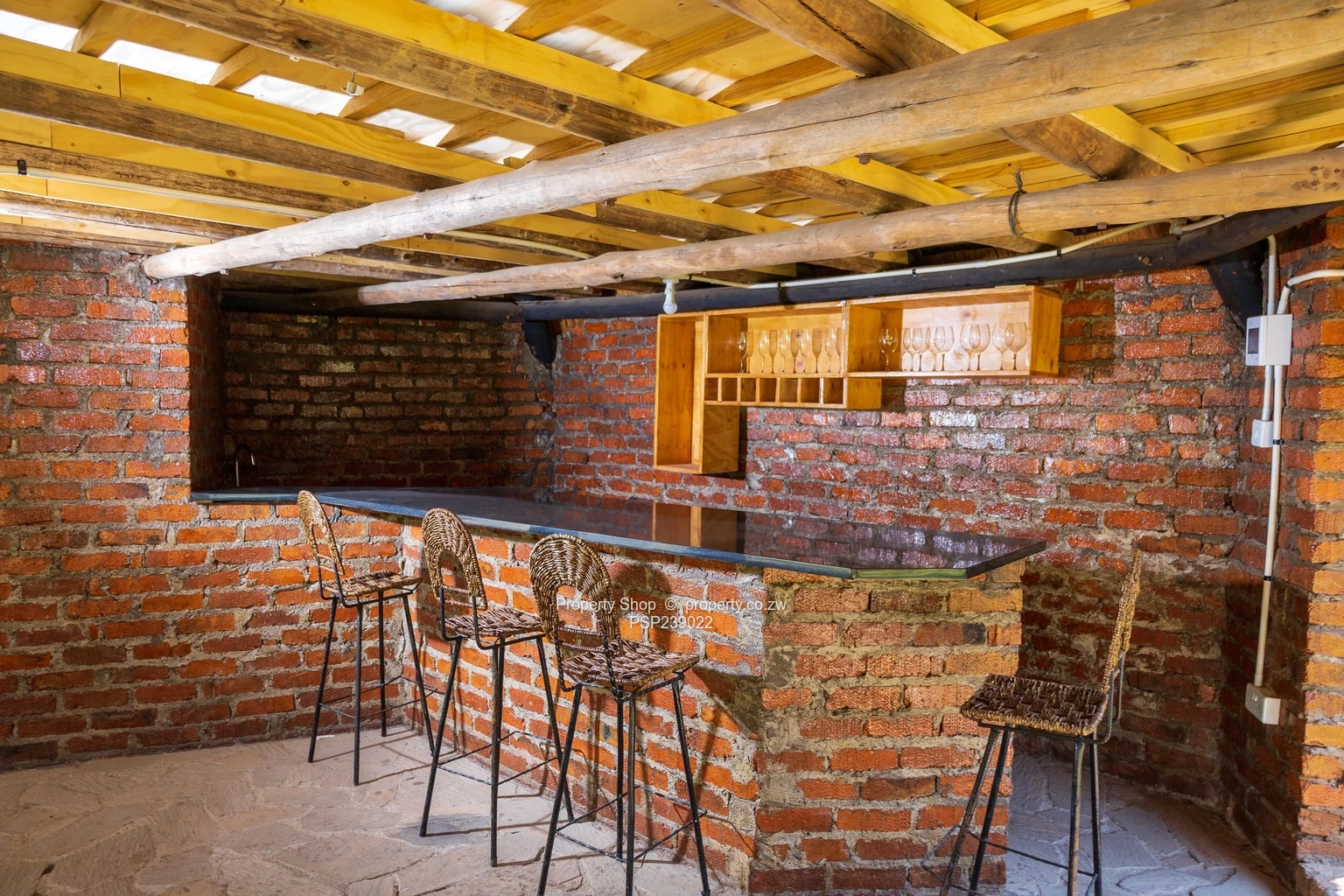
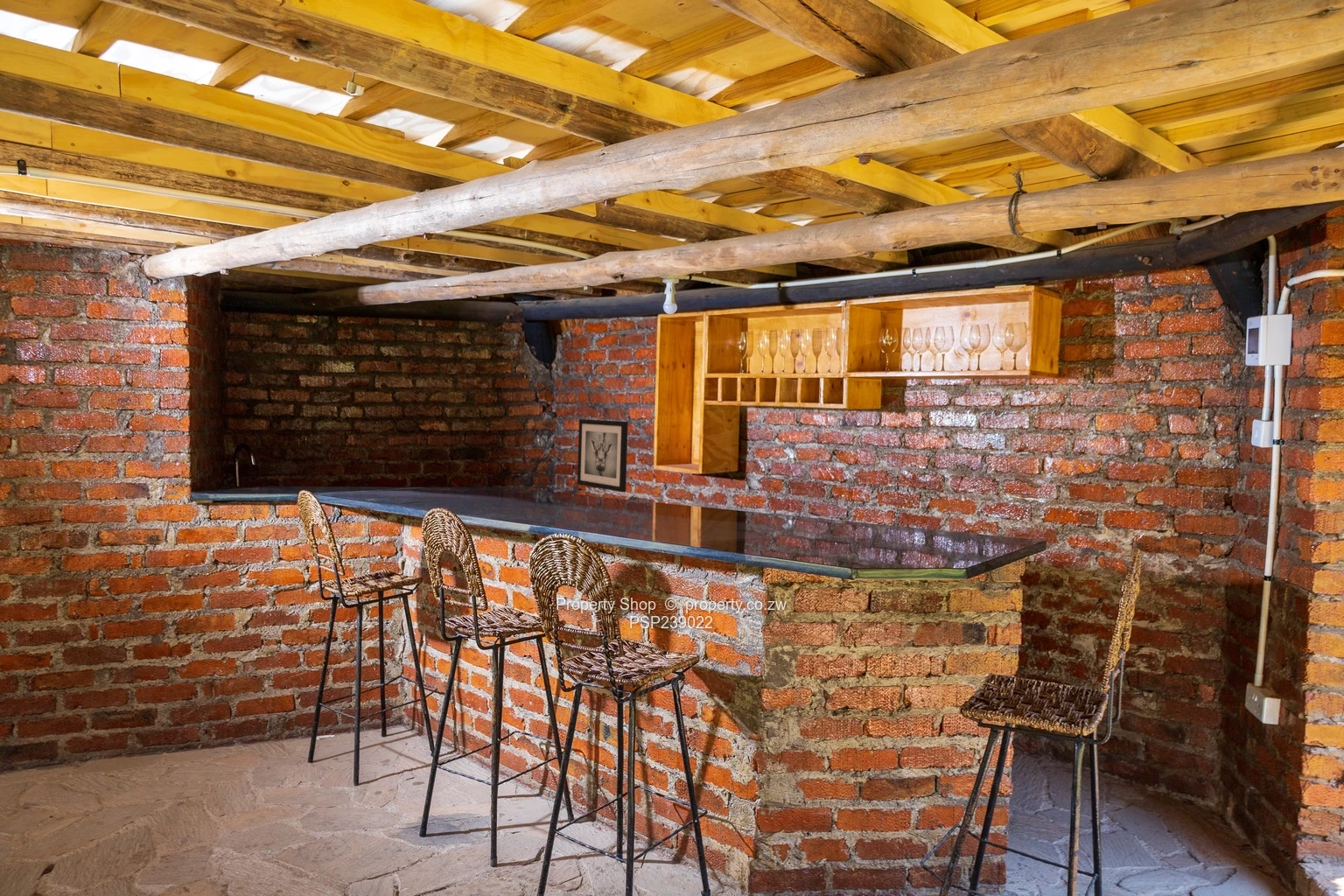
+ wall art (601, 454)
